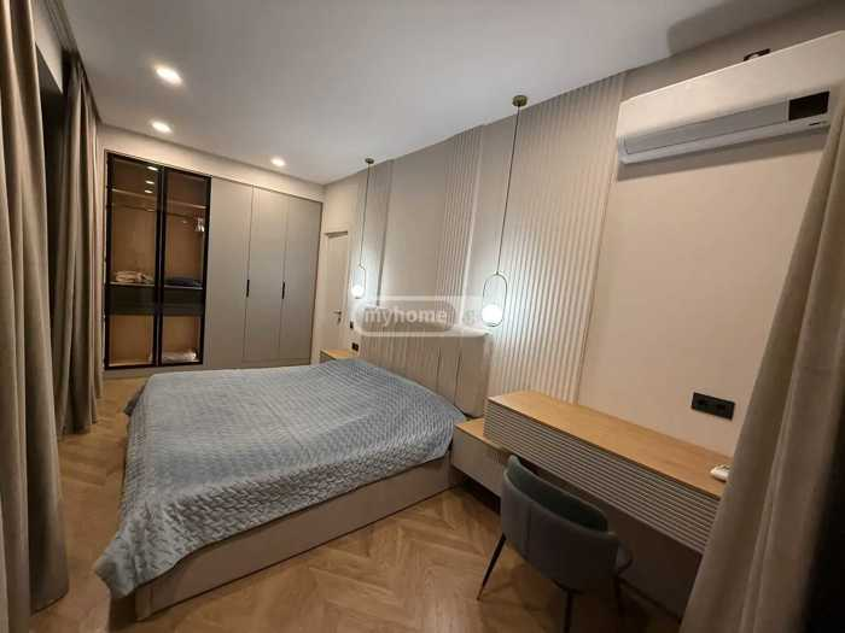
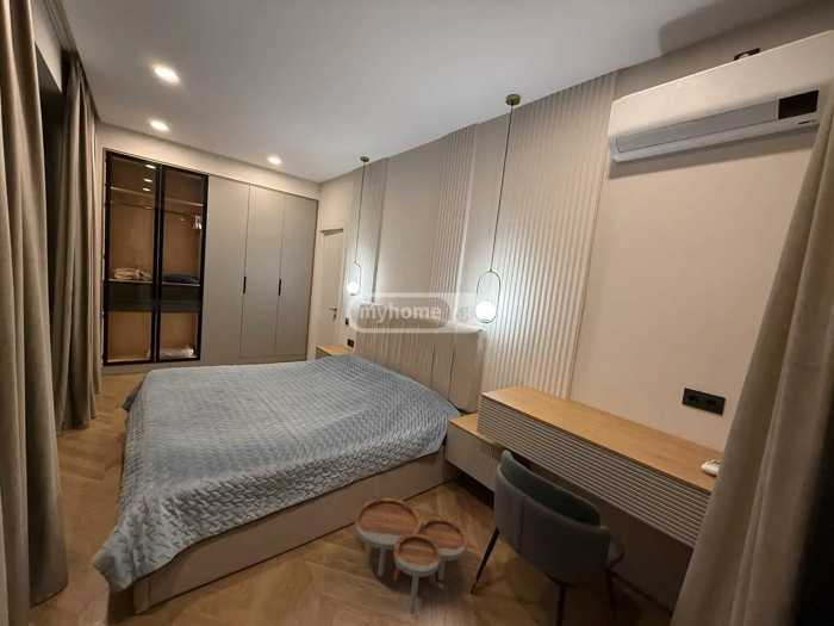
+ nesting tables (409, 546)
